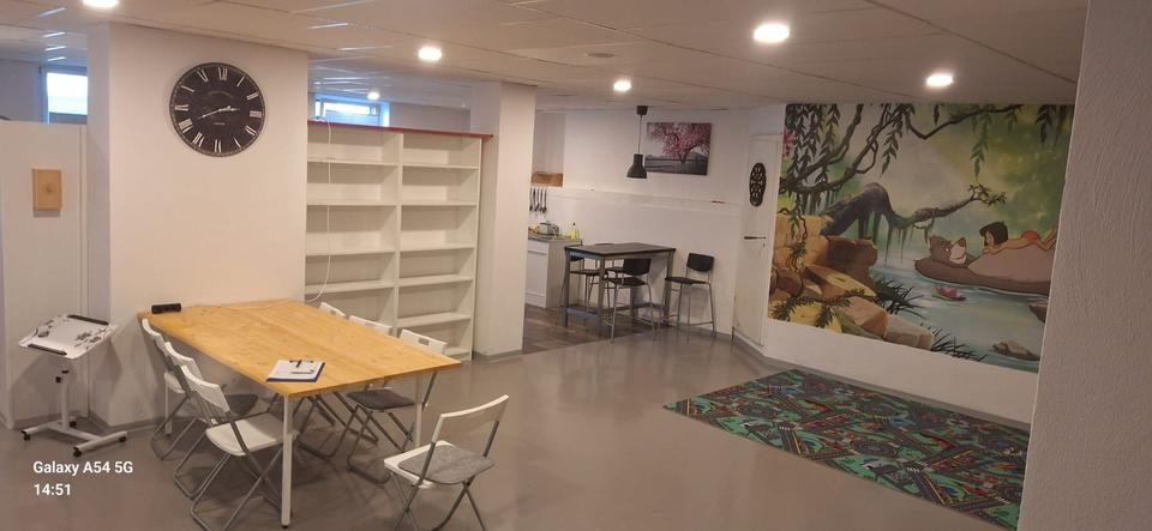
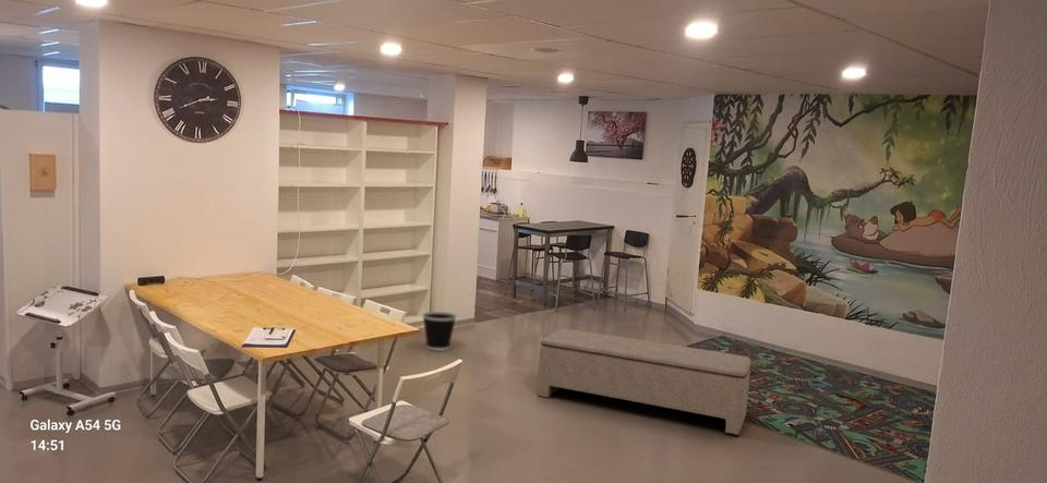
+ wastebasket (438, 331)
+ bench (641, 375)
